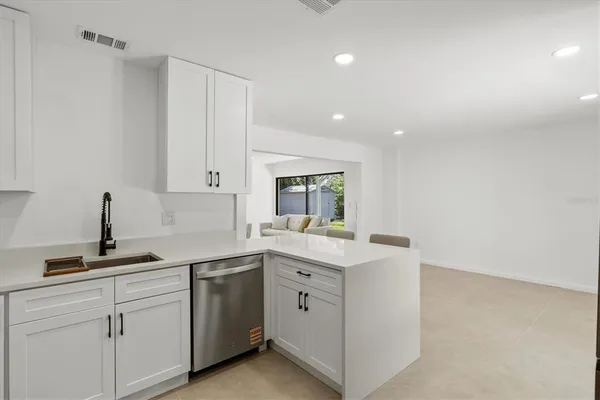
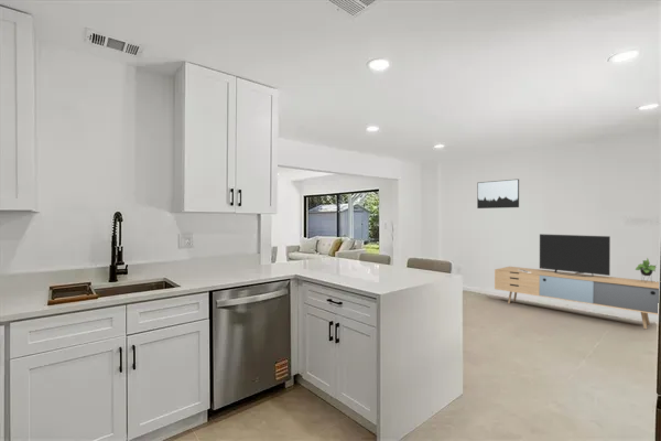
+ wall art (497, 194)
+ media console (571, 273)
